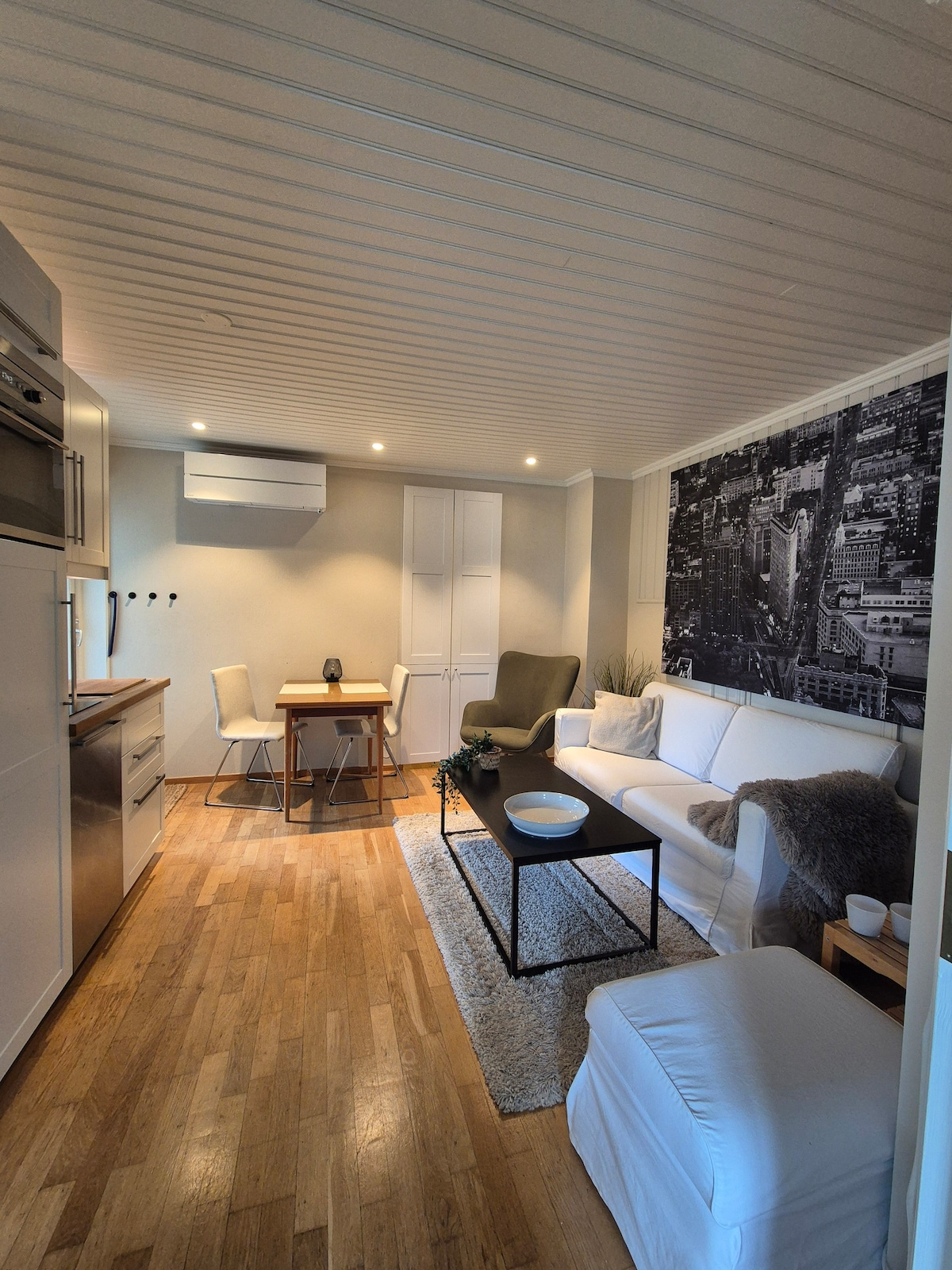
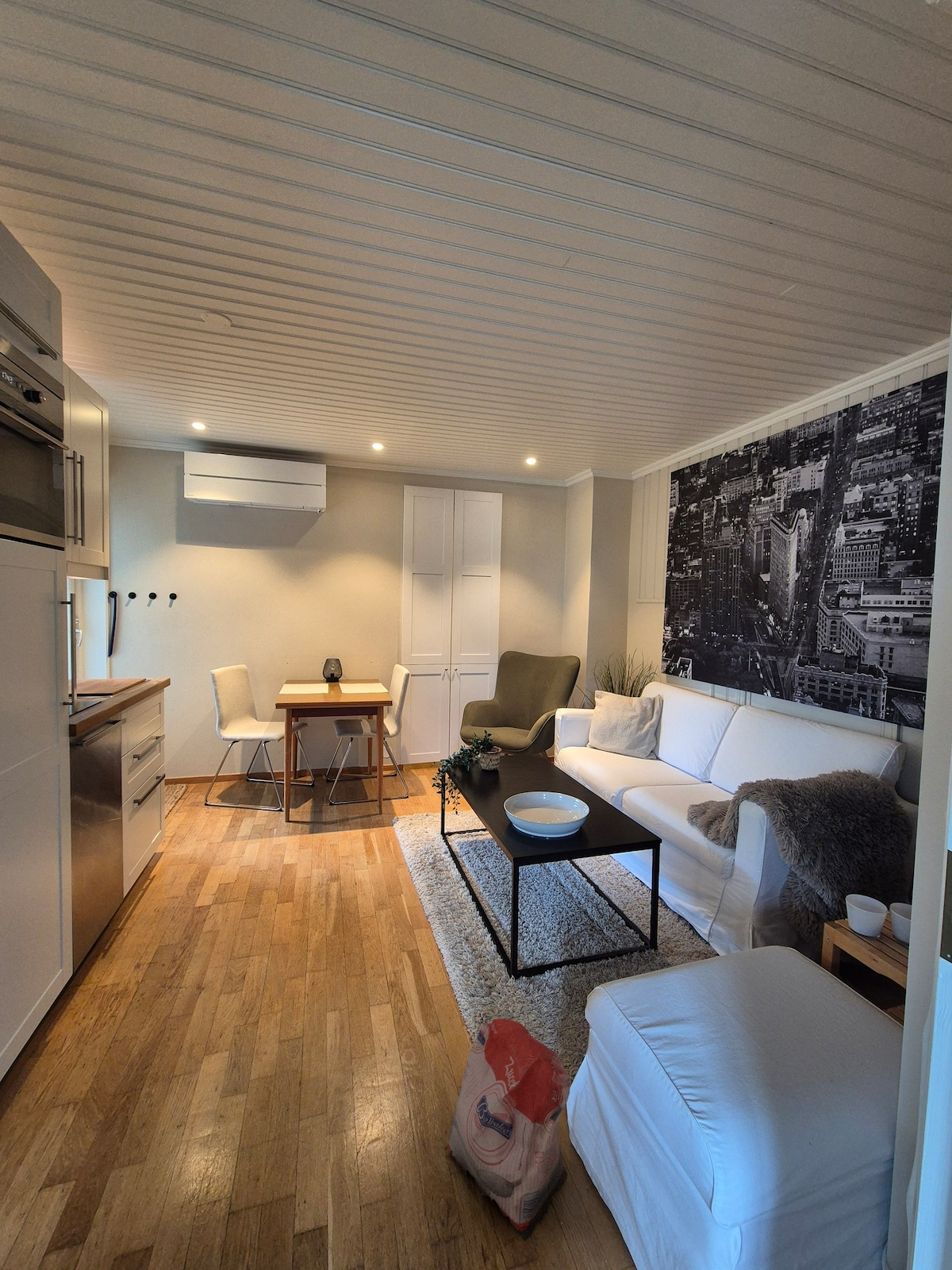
+ bag (507, 1093)
